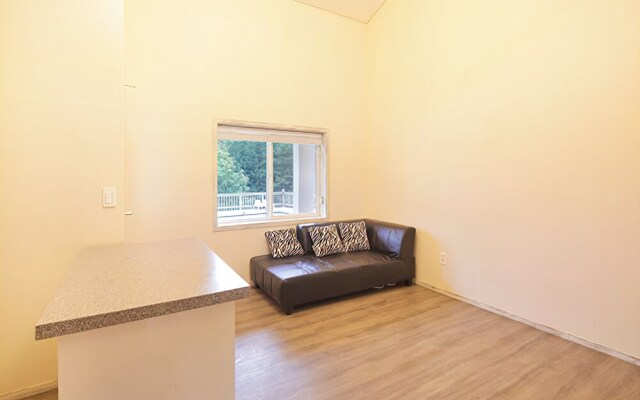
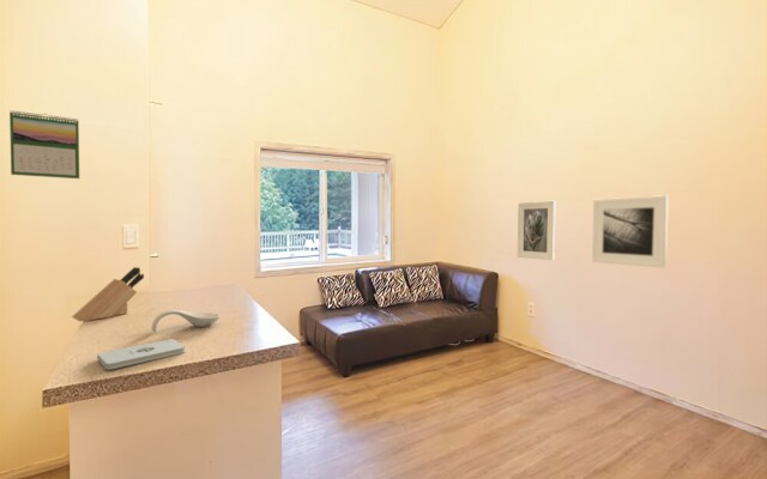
+ notepad (143, 352)
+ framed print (535, 230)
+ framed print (627, 231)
+ spoon rest (187, 317)
+ knife block (110, 291)
+ calendar (46, 145)
